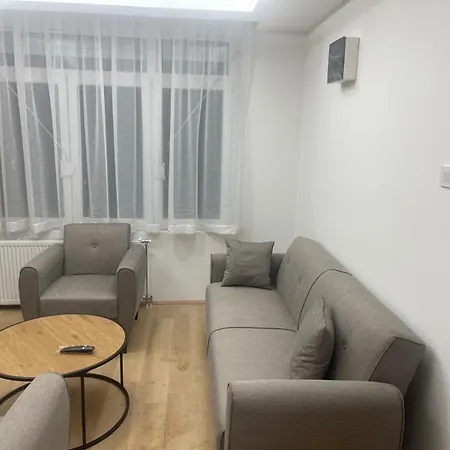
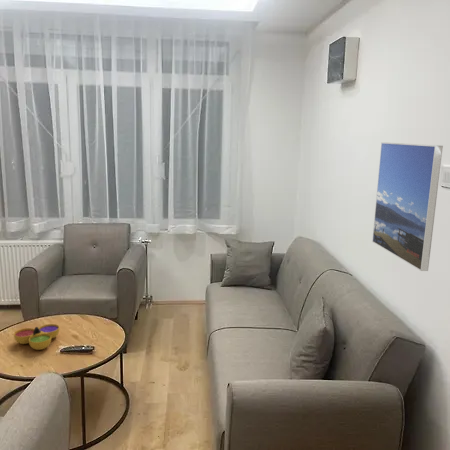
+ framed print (402, 200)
+ decorative bowl (34, 334)
